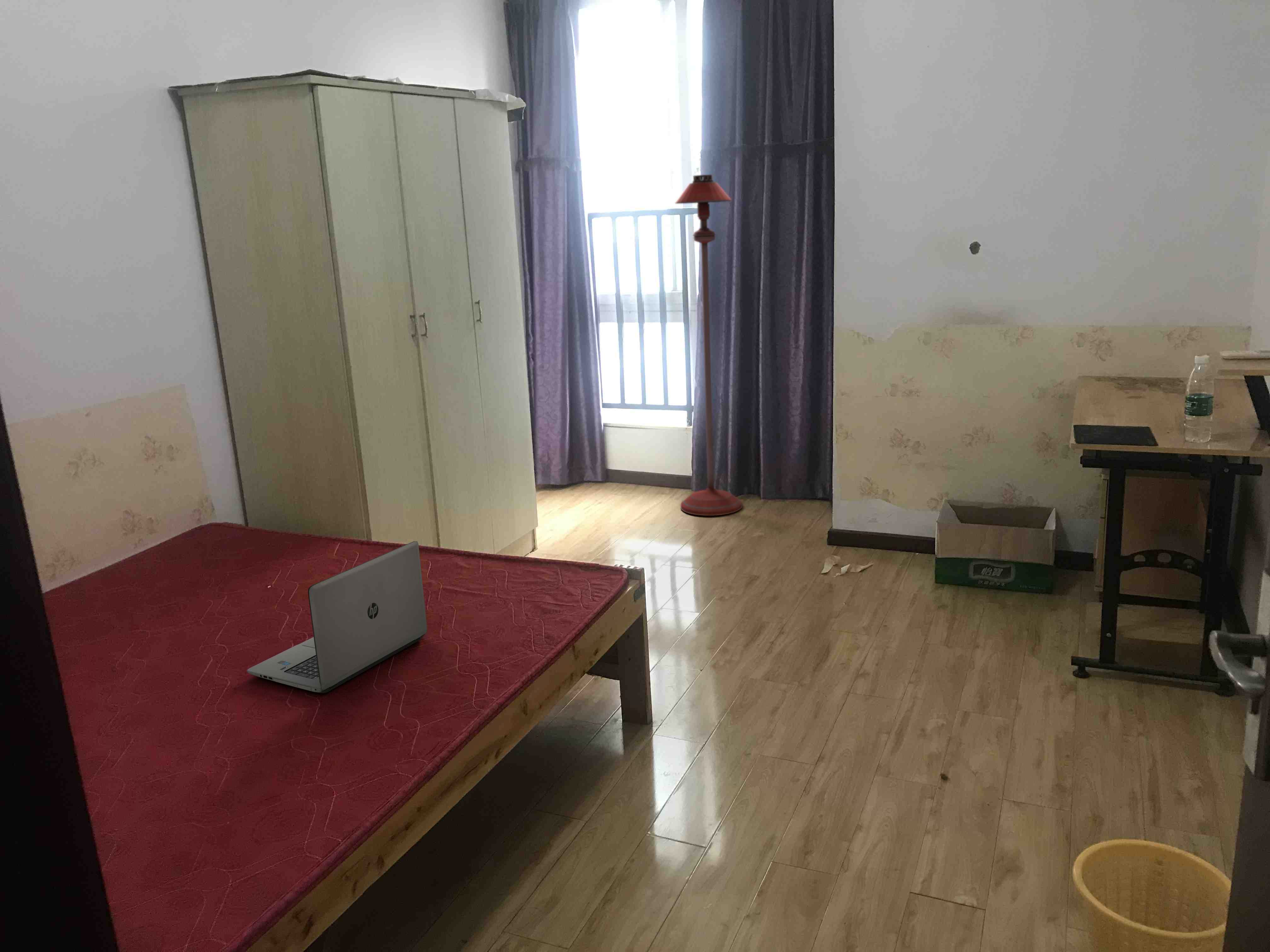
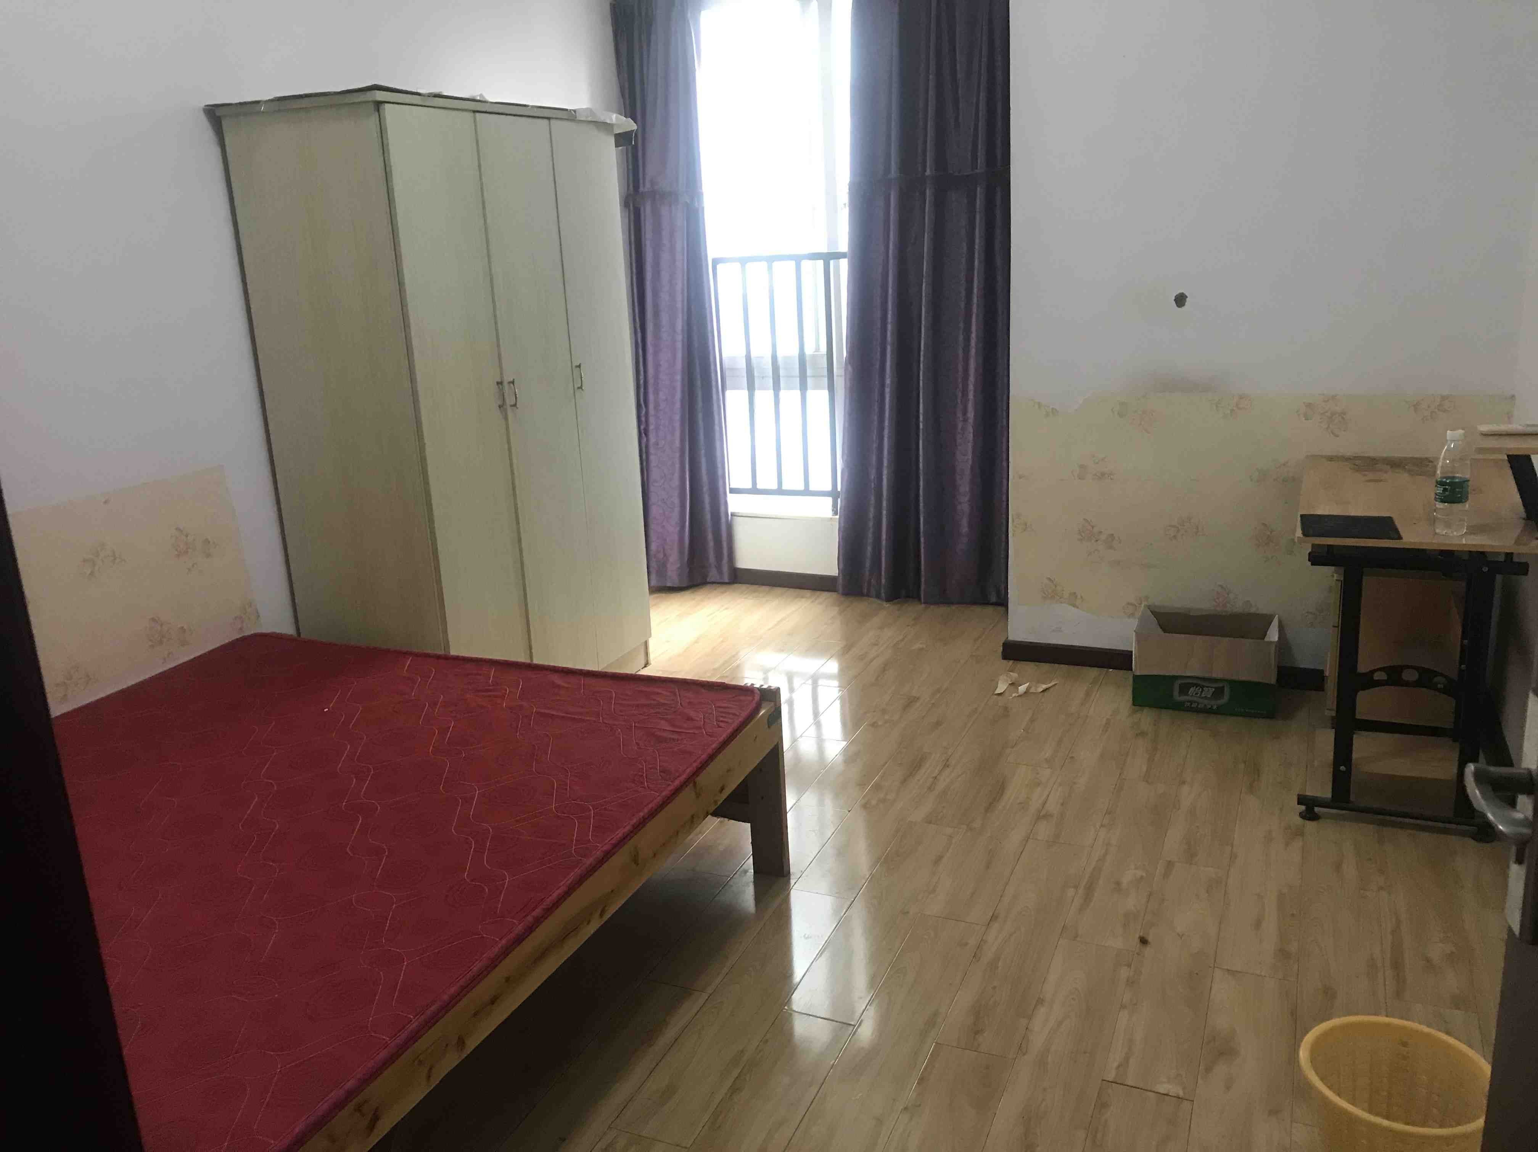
- floor lamp (707, 348)
- laptop (335, 607)
